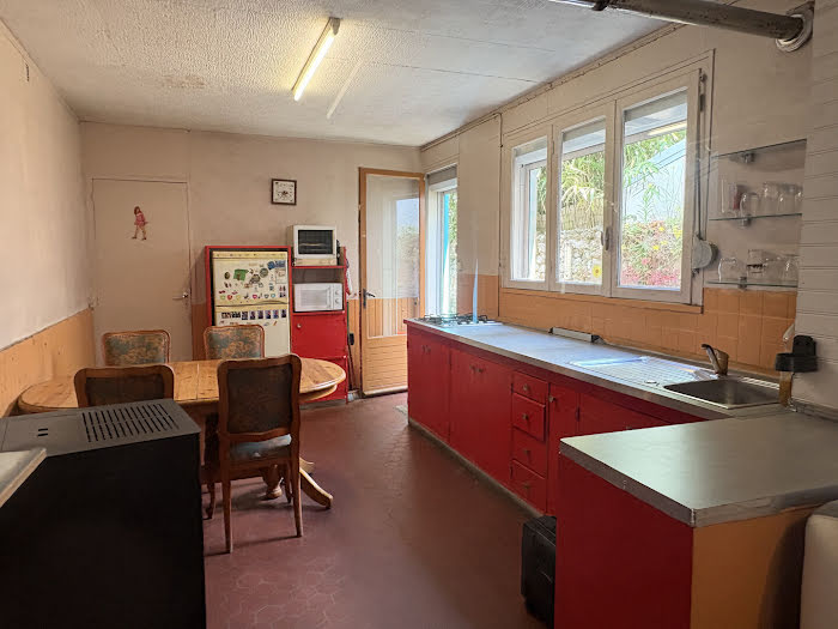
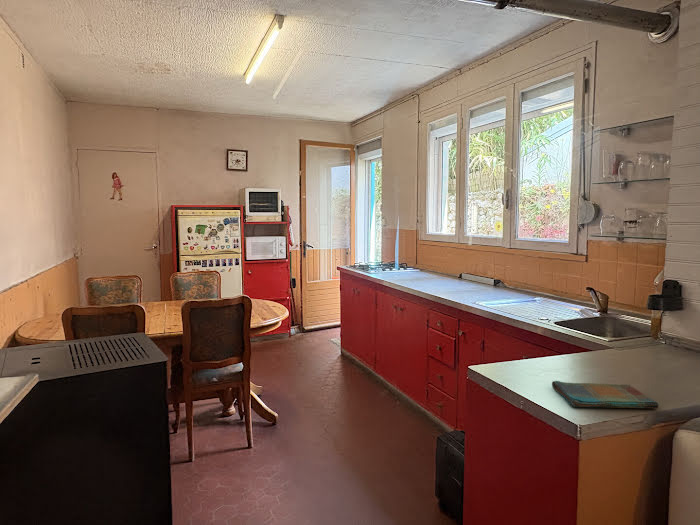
+ dish towel (601, 393)
